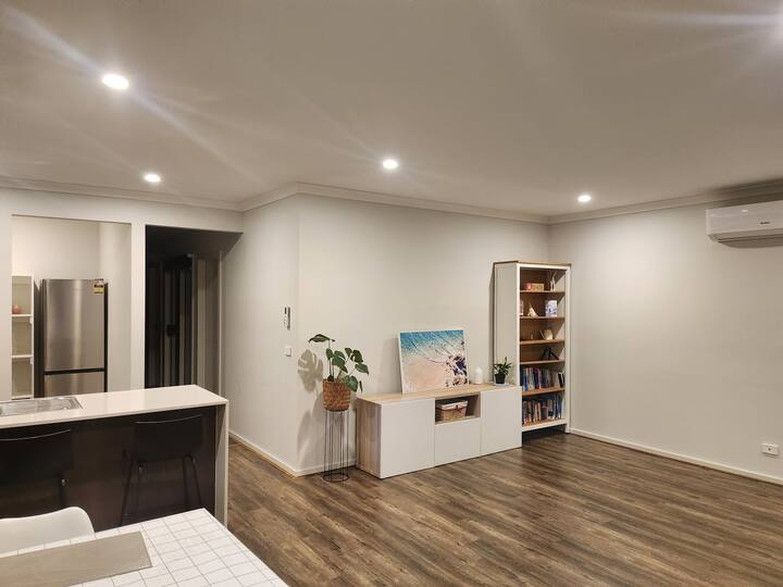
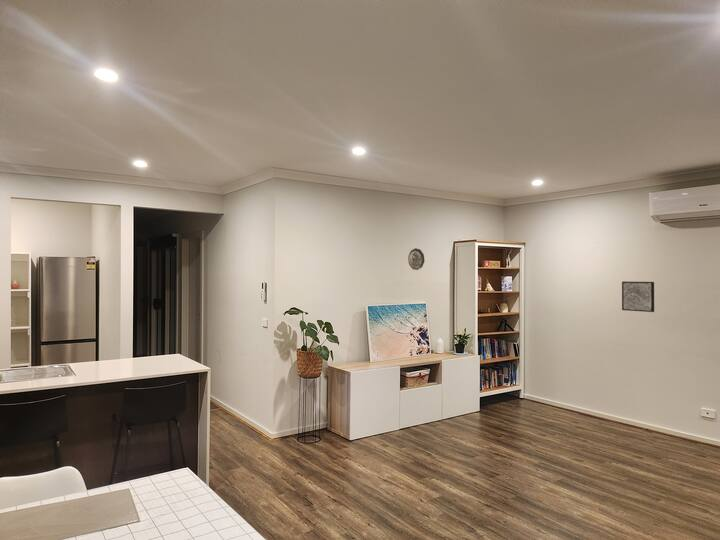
+ decorative plate (415, 259)
+ wall art (637, 296)
